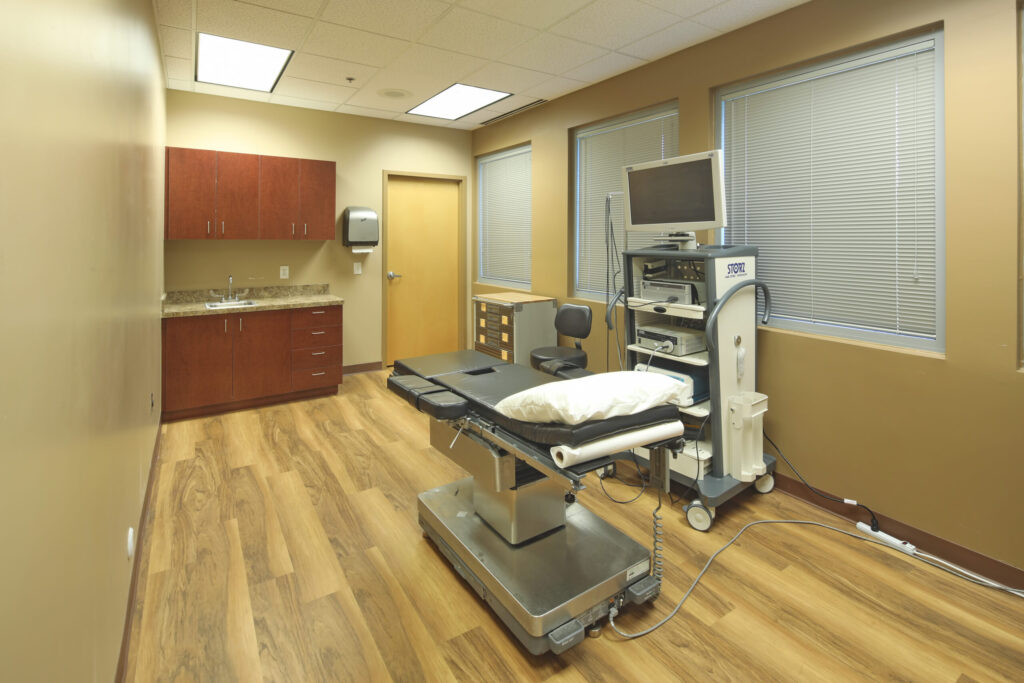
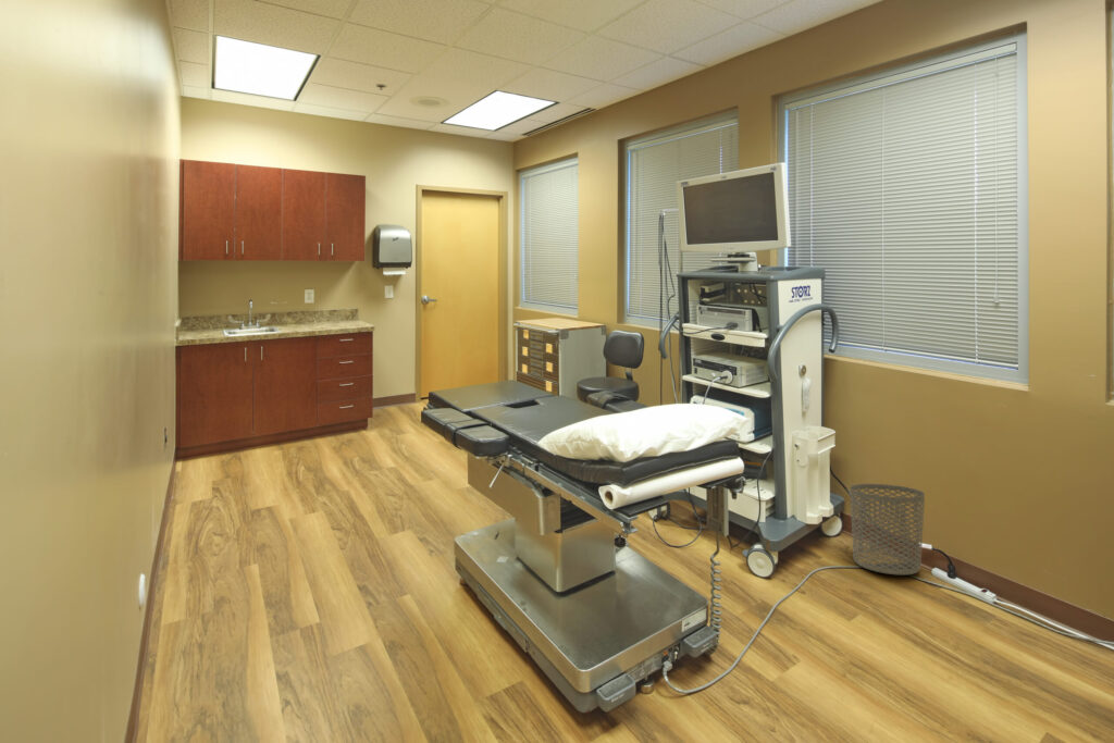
+ waste bin (886, 529)
